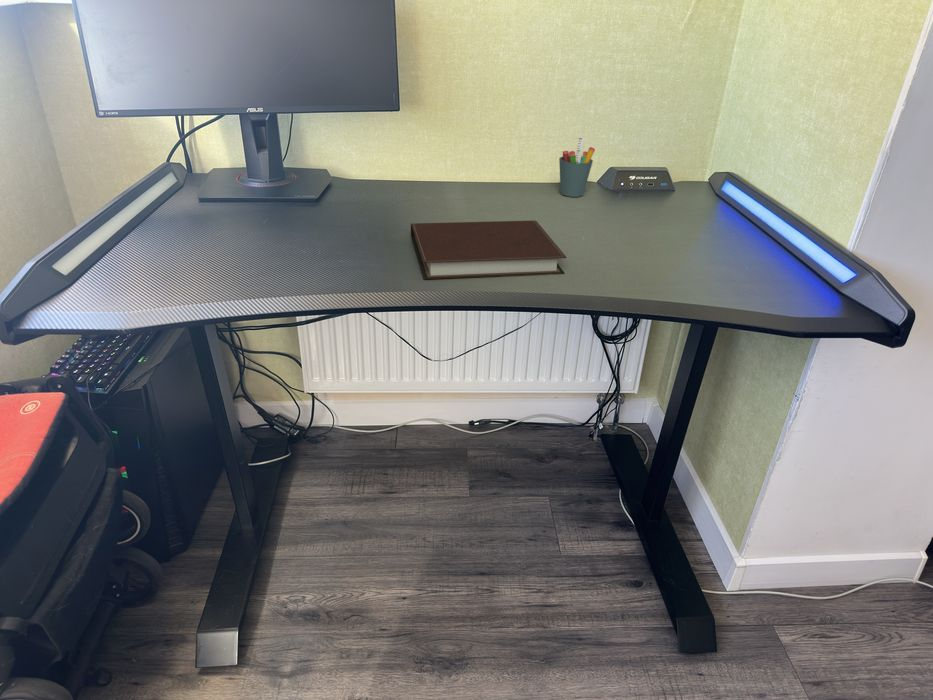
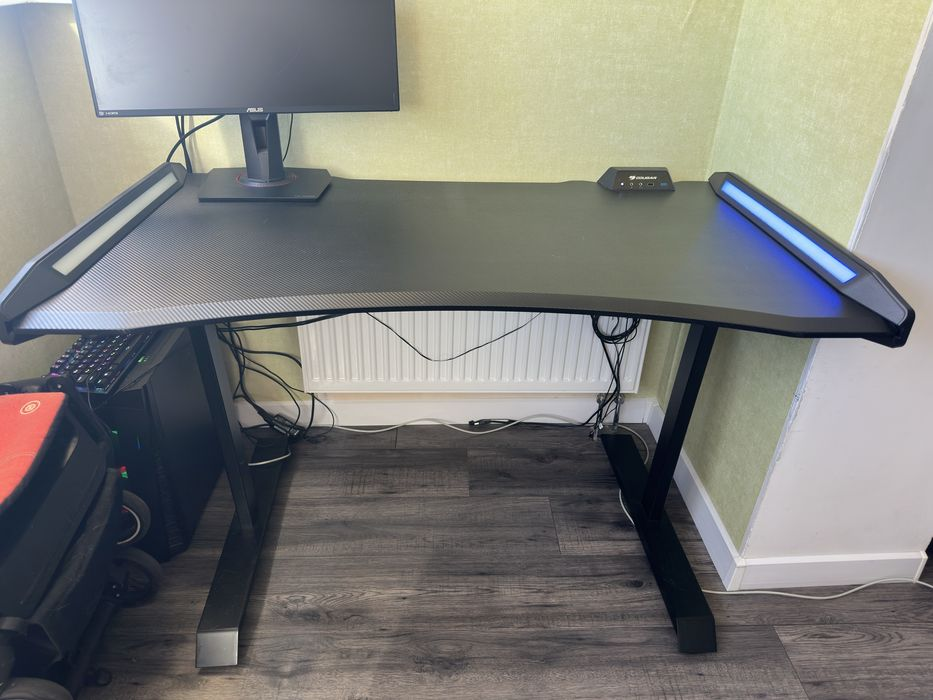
- pen holder (575, 167)
- notebook (483, 246)
